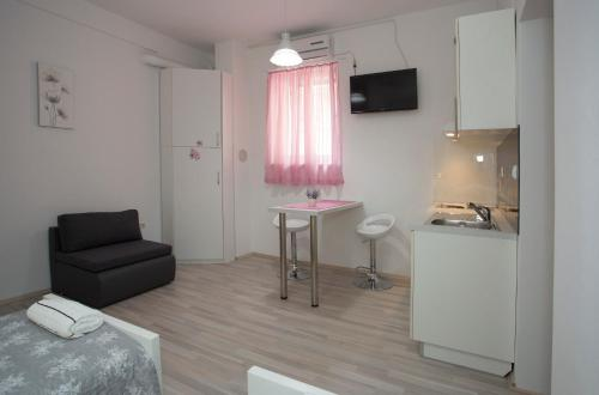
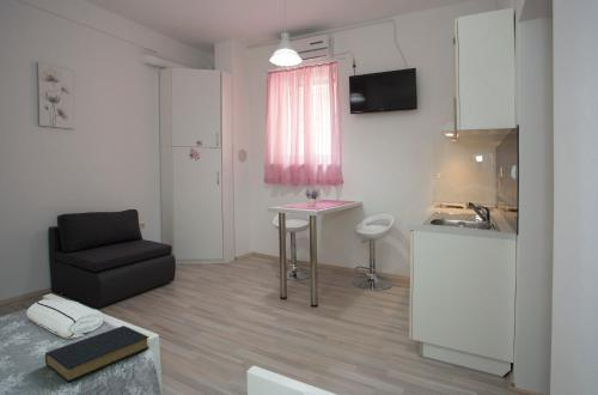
+ hardback book (99, 350)
